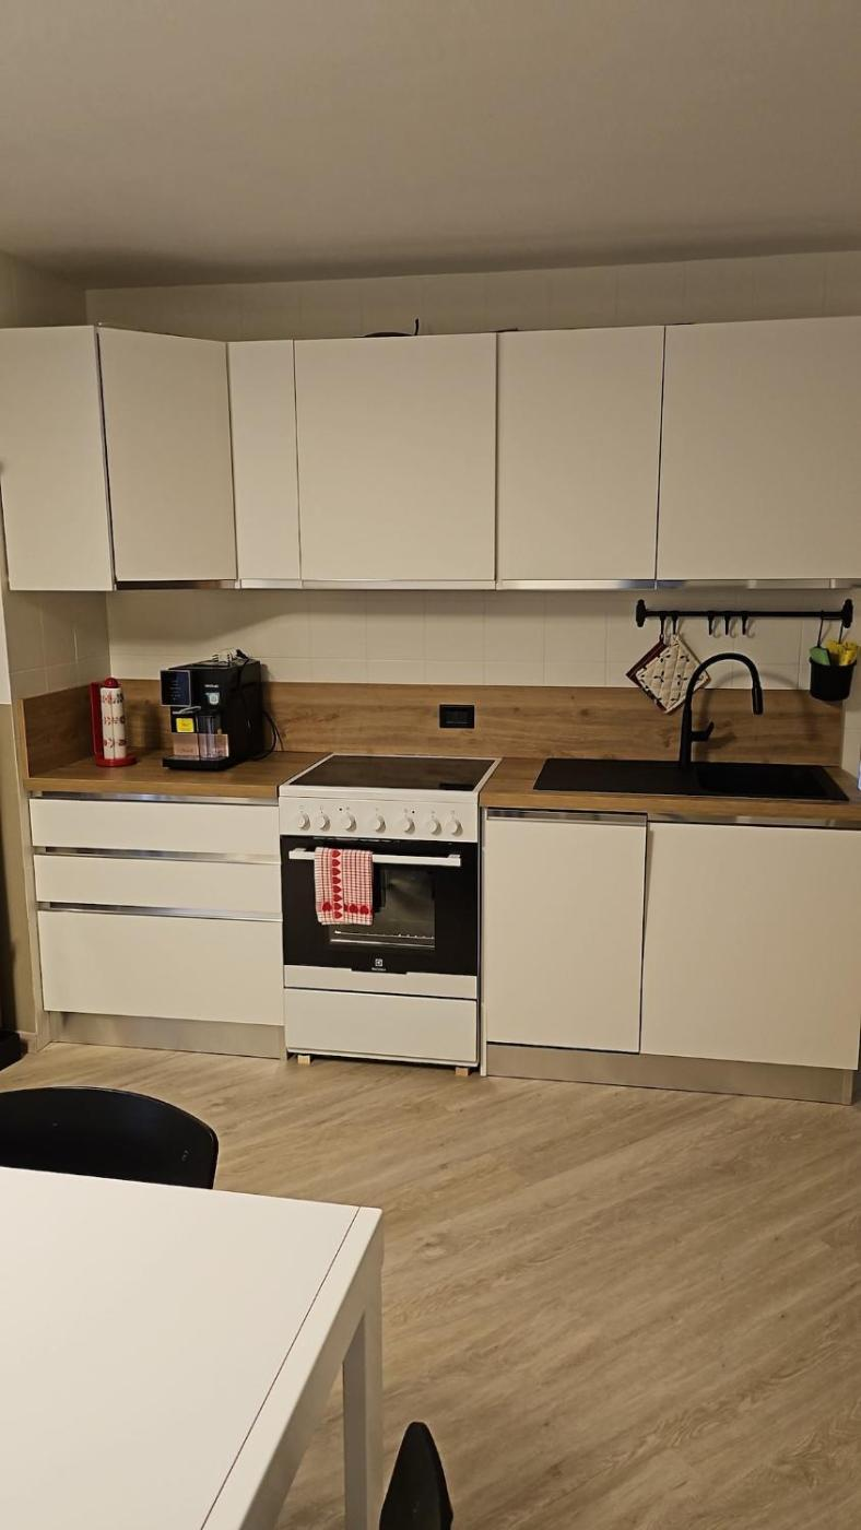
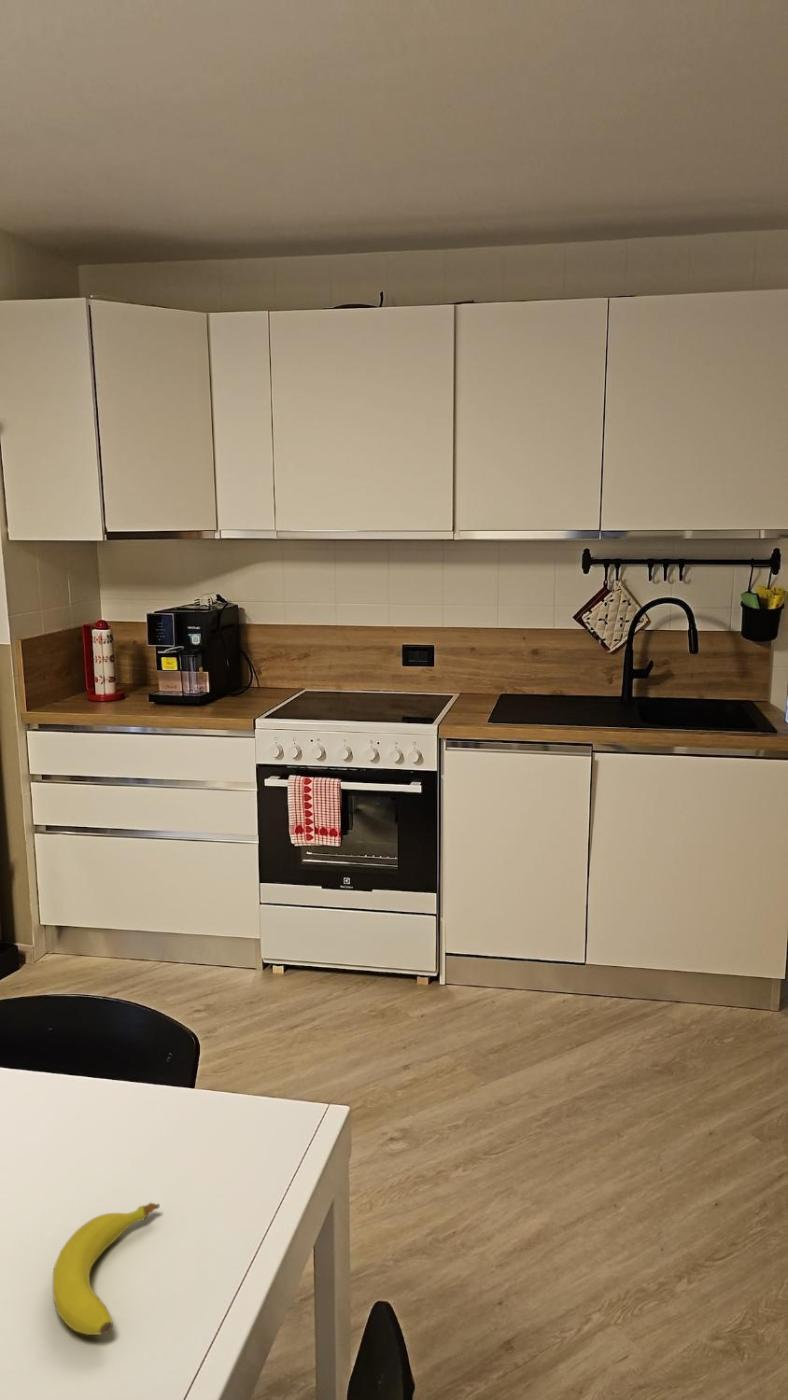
+ fruit (98, 1257)
